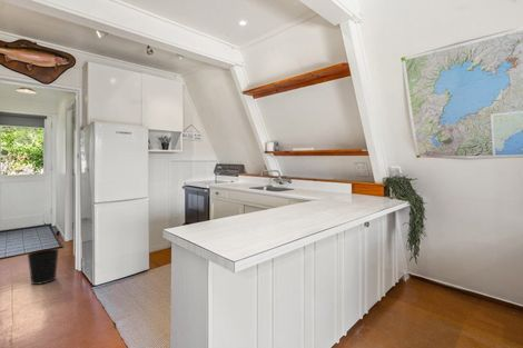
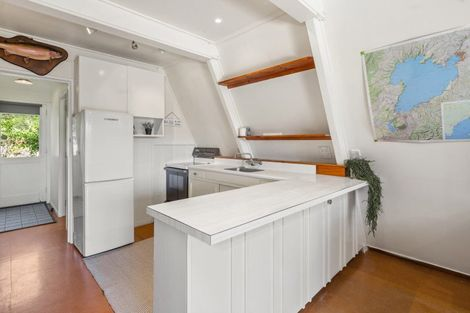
- wastebasket (43, 266)
